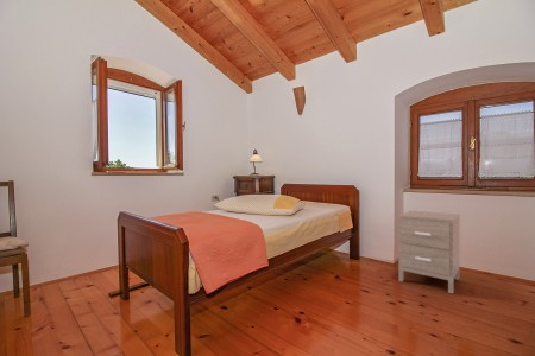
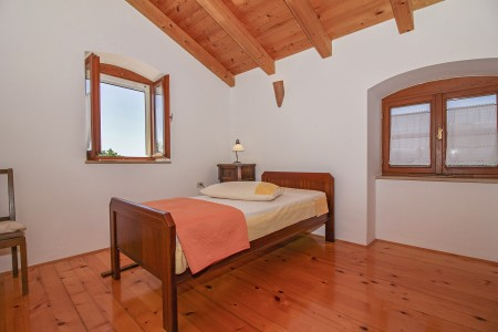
- nightstand (428, 248)
